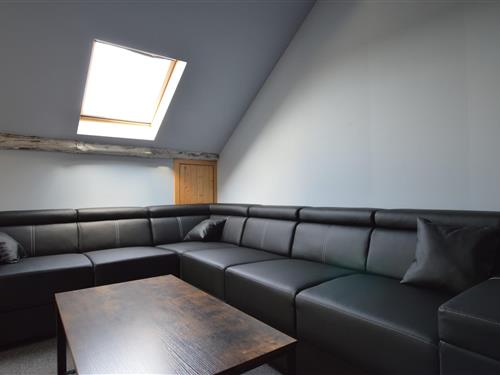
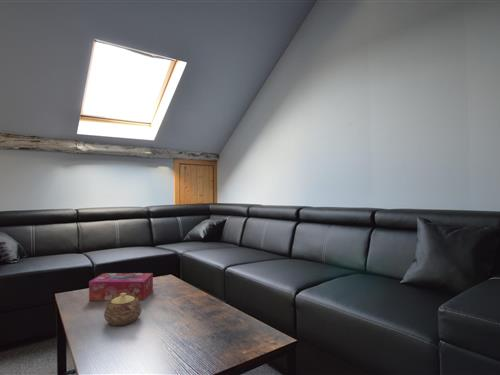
+ tissue box (122, 286)
+ teapot (122, 306)
